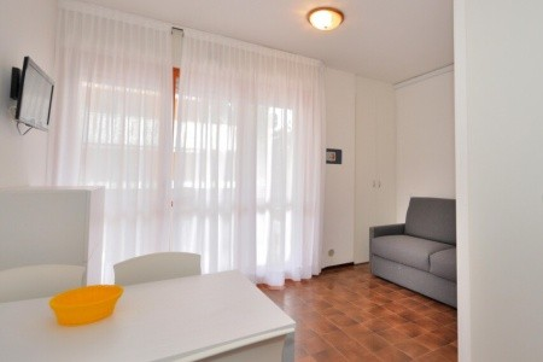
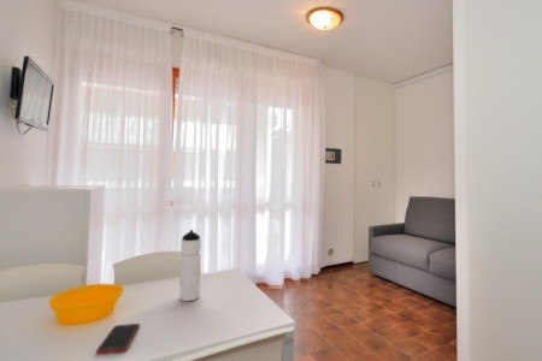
+ cell phone (119, 337)
+ water bottle (190, 262)
